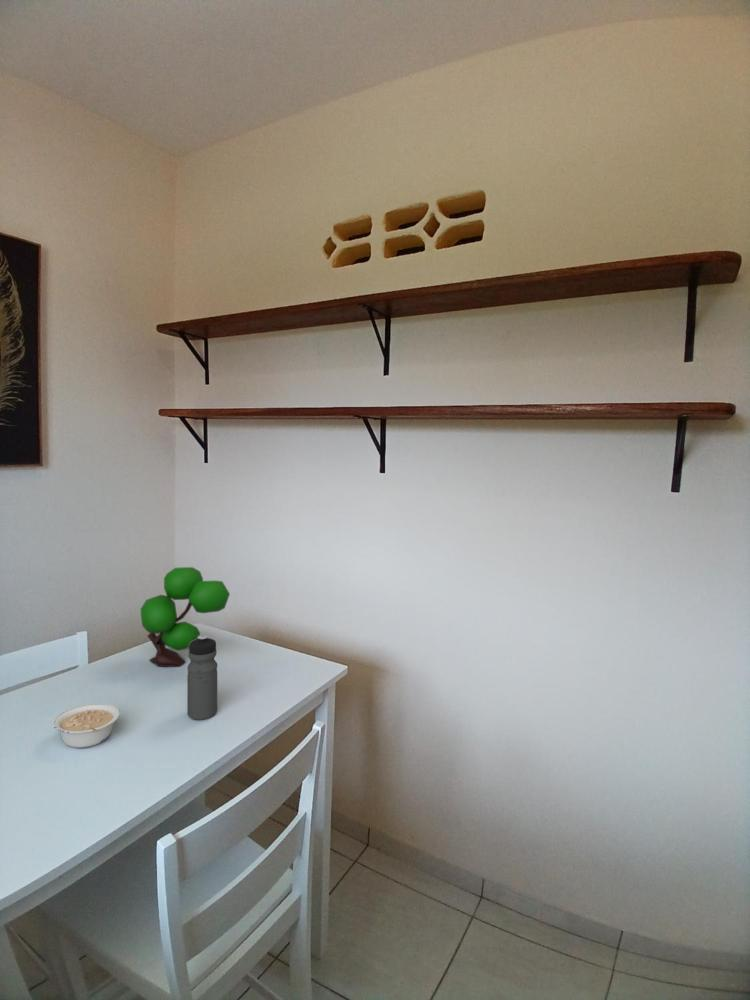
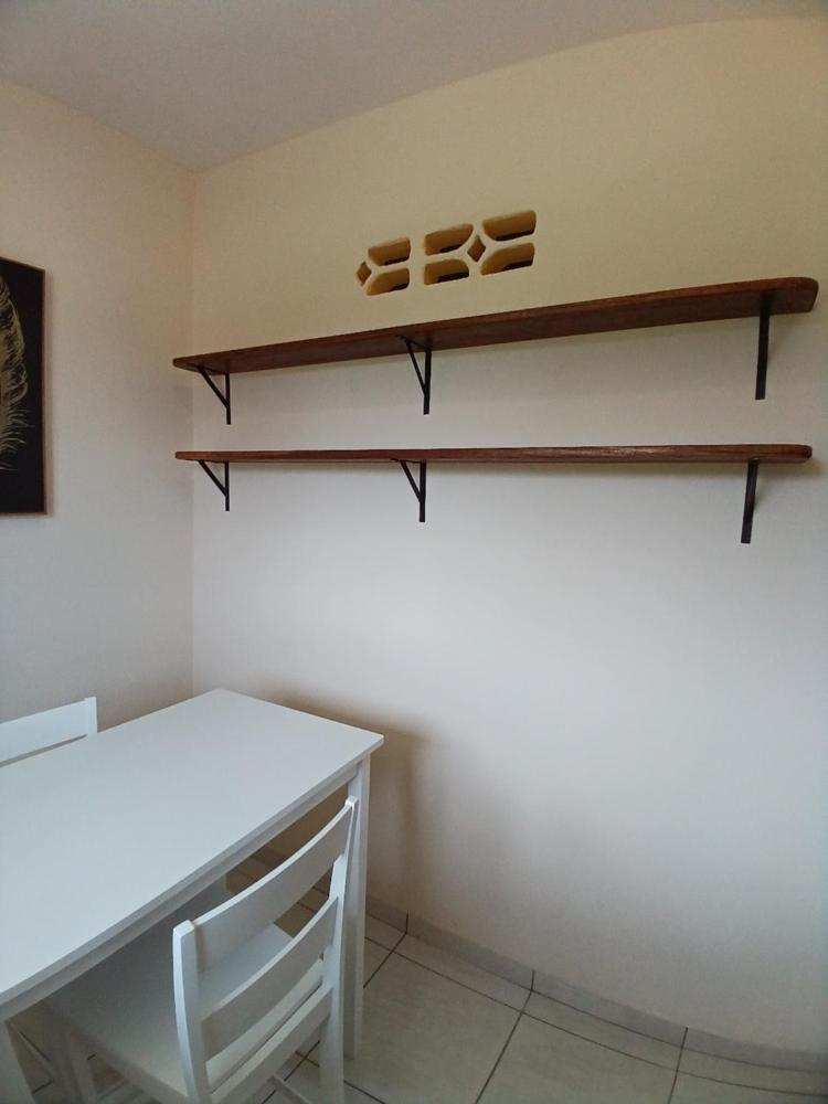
- legume (89, 725)
- water bottle (202, 674)
- plant (184, 615)
